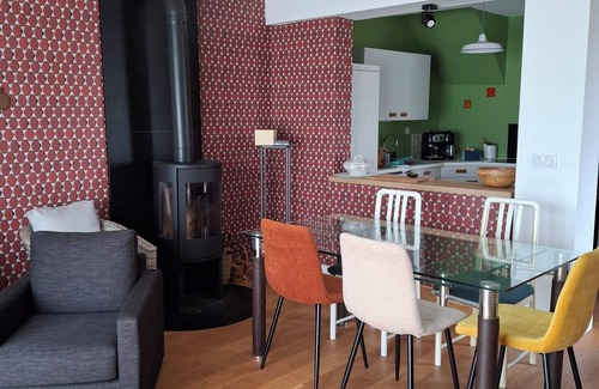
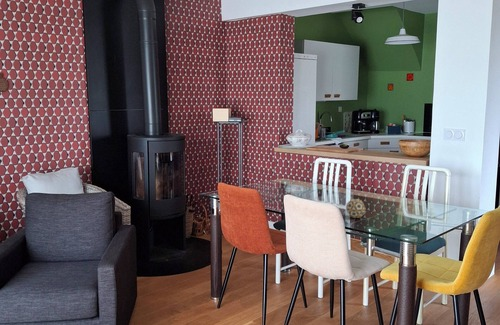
+ decorative ball (355, 208)
